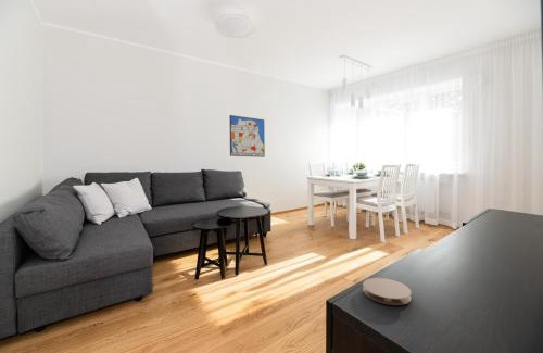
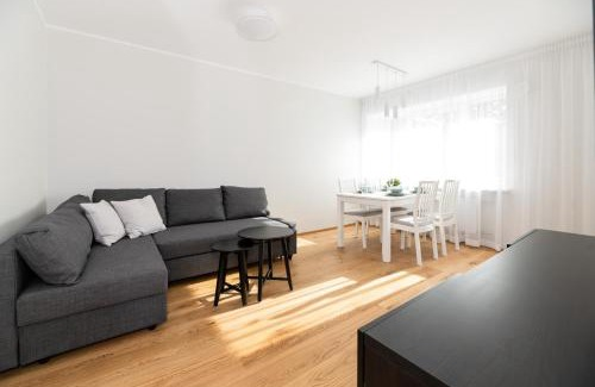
- coaster (386, 290)
- wall art (248, 137)
